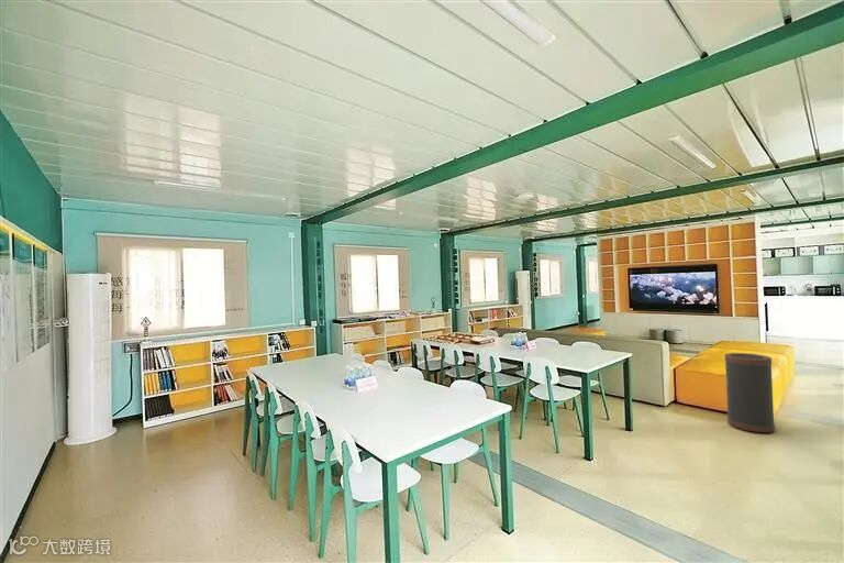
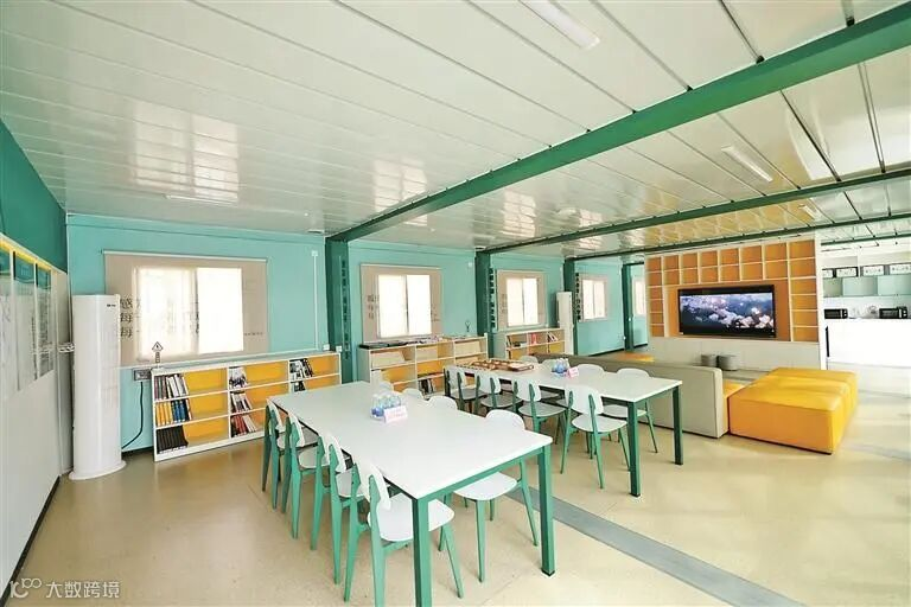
- trash can (748, 391)
